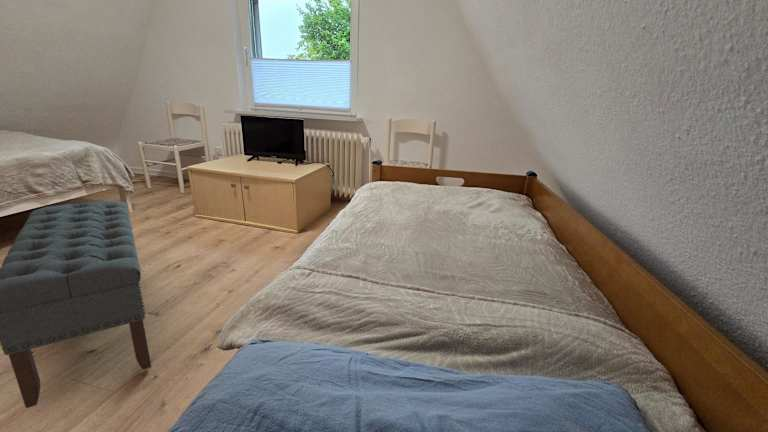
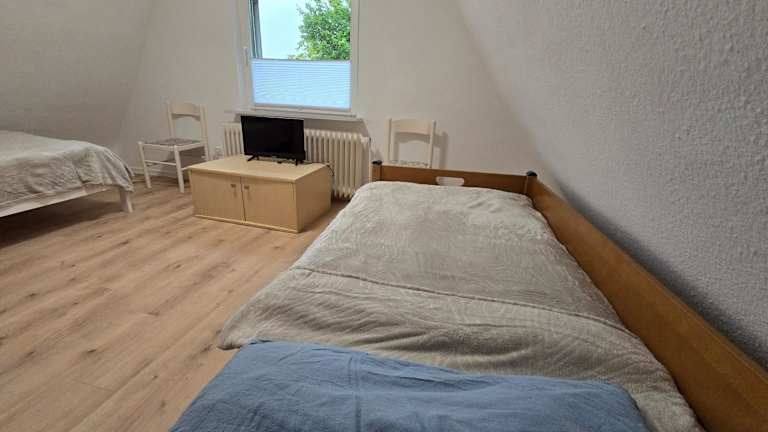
- bench (85, 277)
